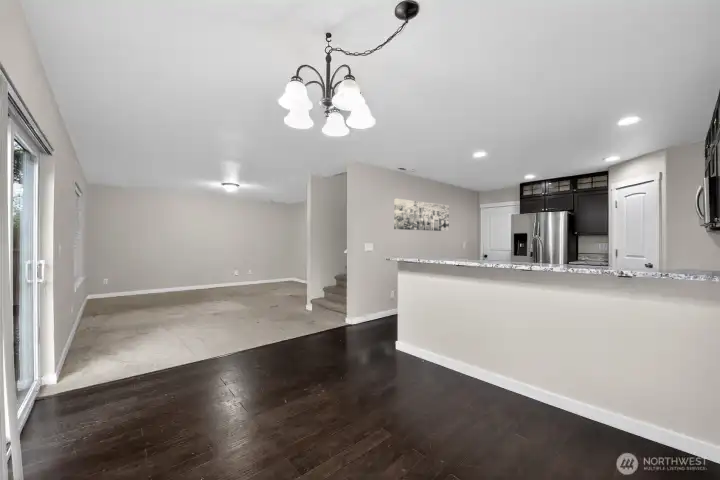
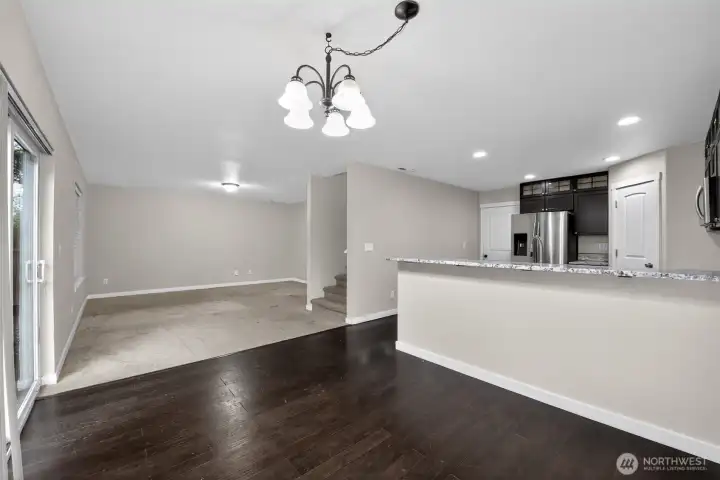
- wall art (423, 216)
